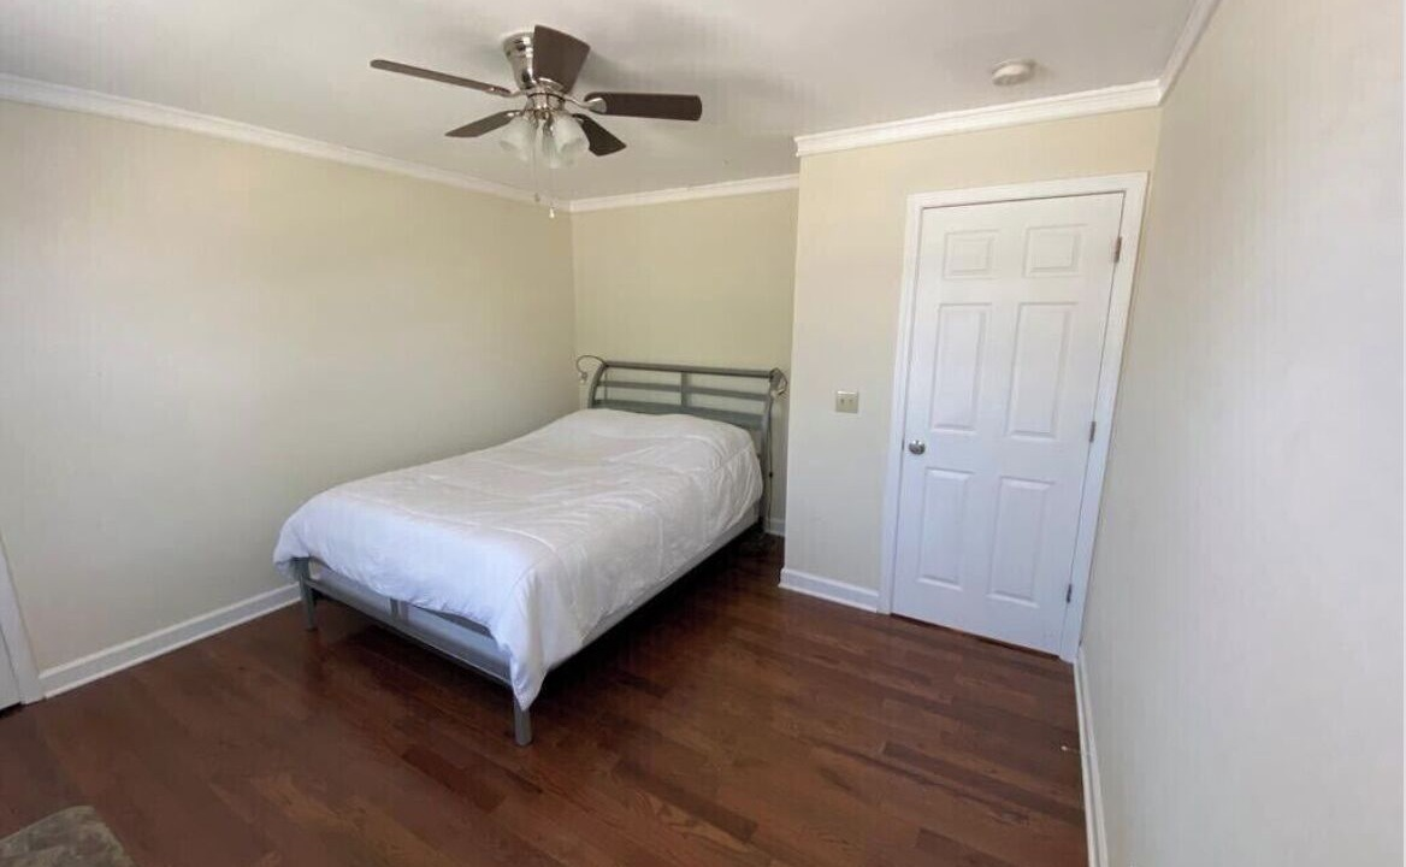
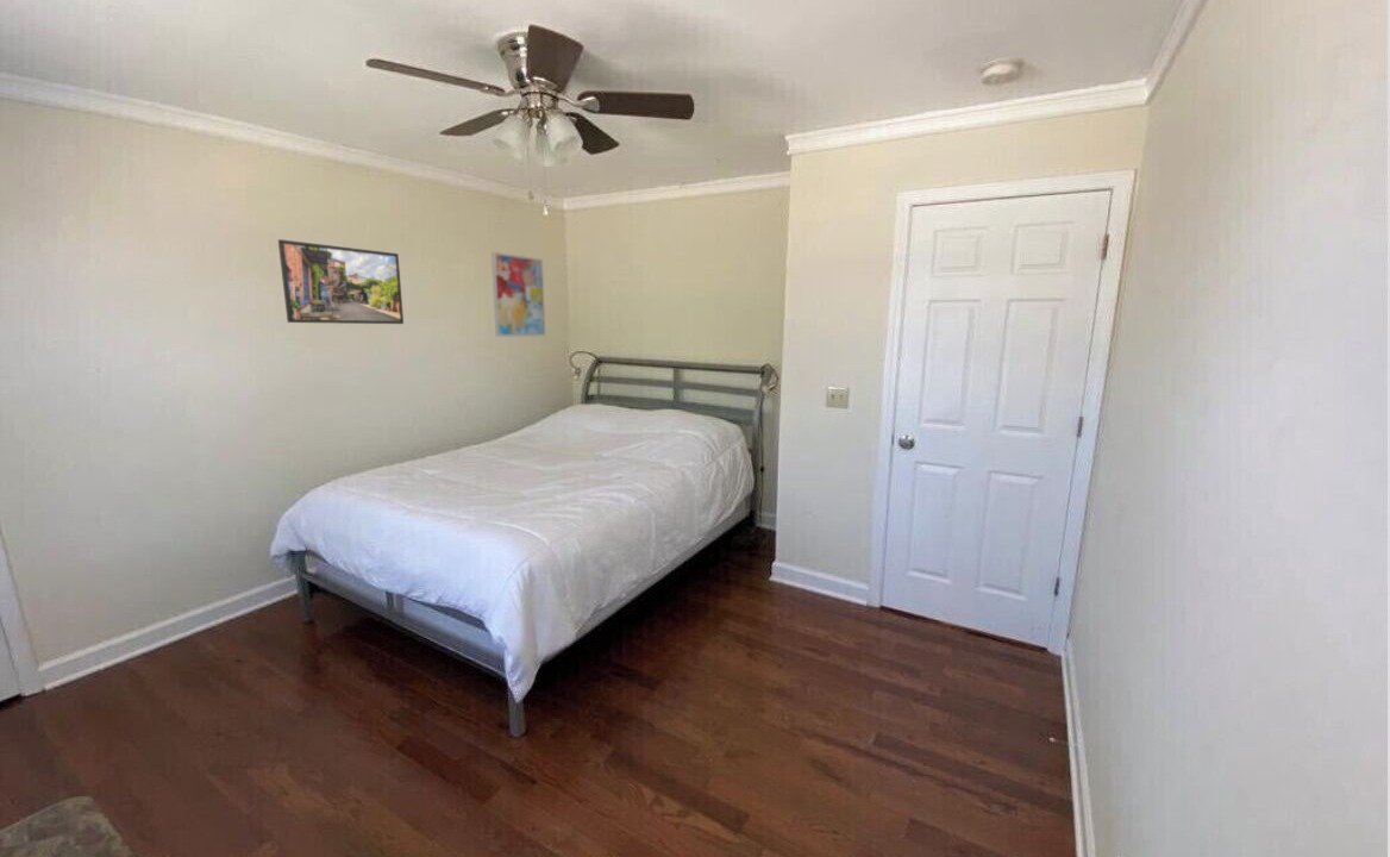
+ wall art (519, 296)
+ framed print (346, 286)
